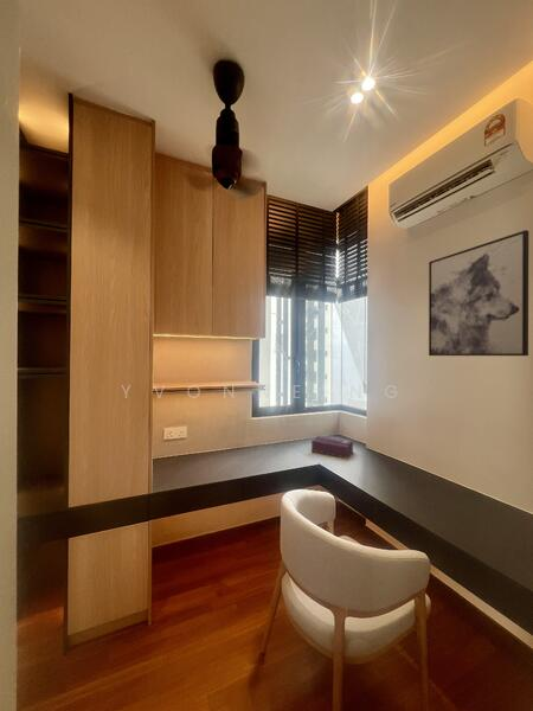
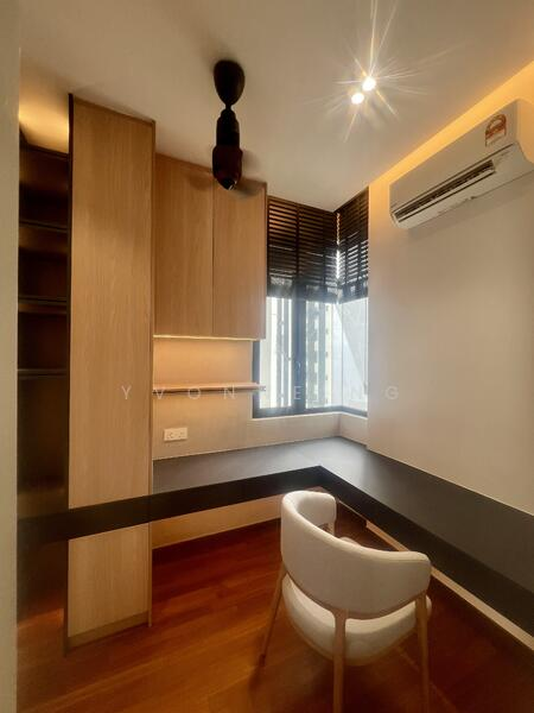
- wall art (471, 301)
- tissue box (332, 446)
